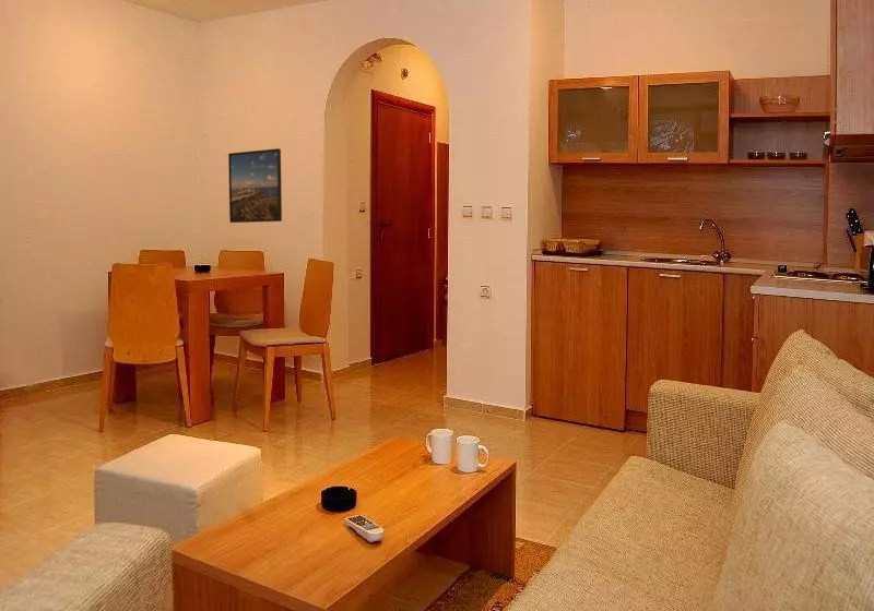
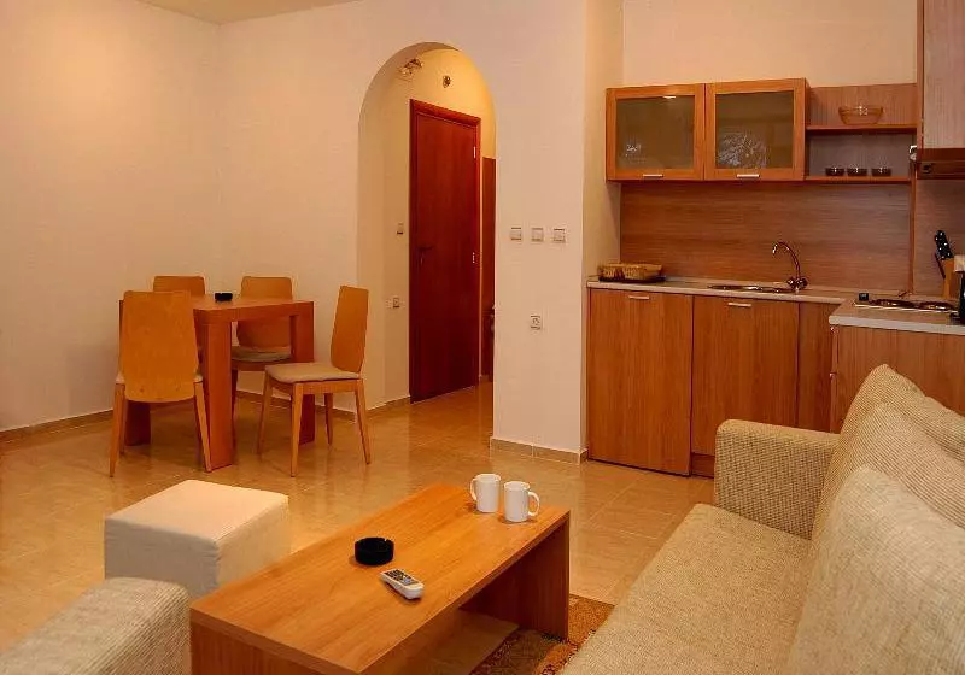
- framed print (255, 187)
